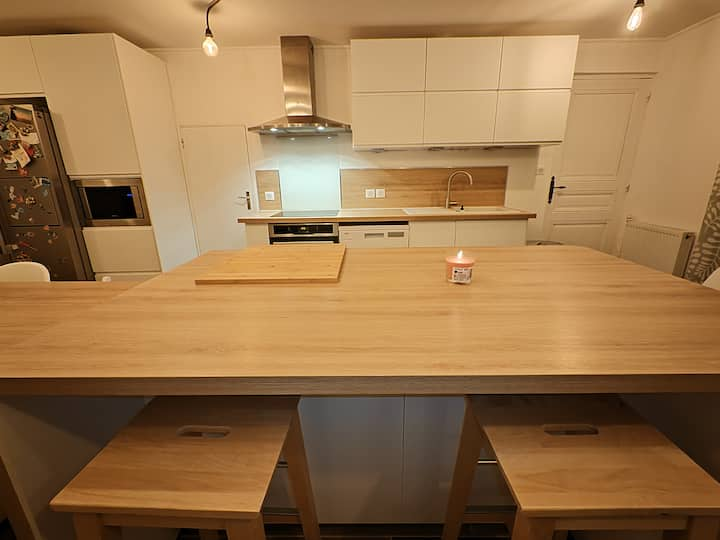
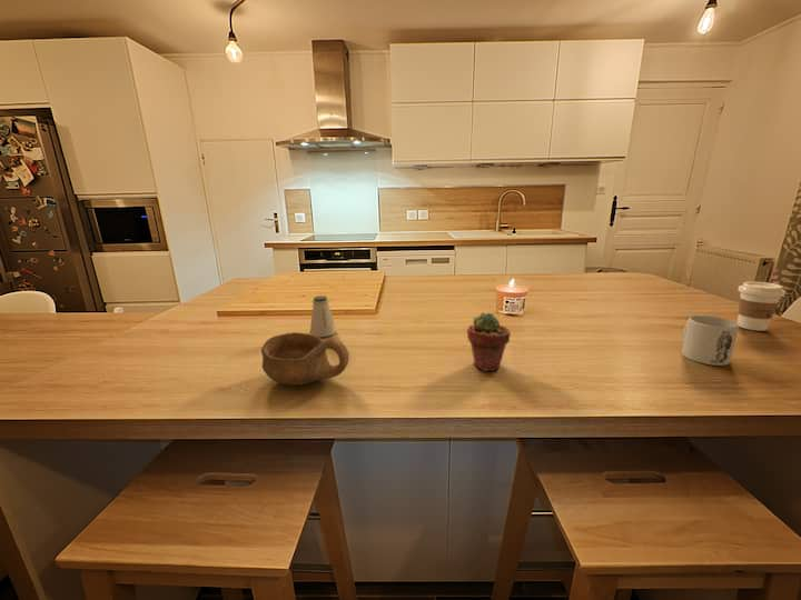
+ bowl (306, 357)
+ potted succulent (487, 339)
+ saltshaker (322, 314)
+ coffee cup (756, 306)
+ mug (703, 337)
